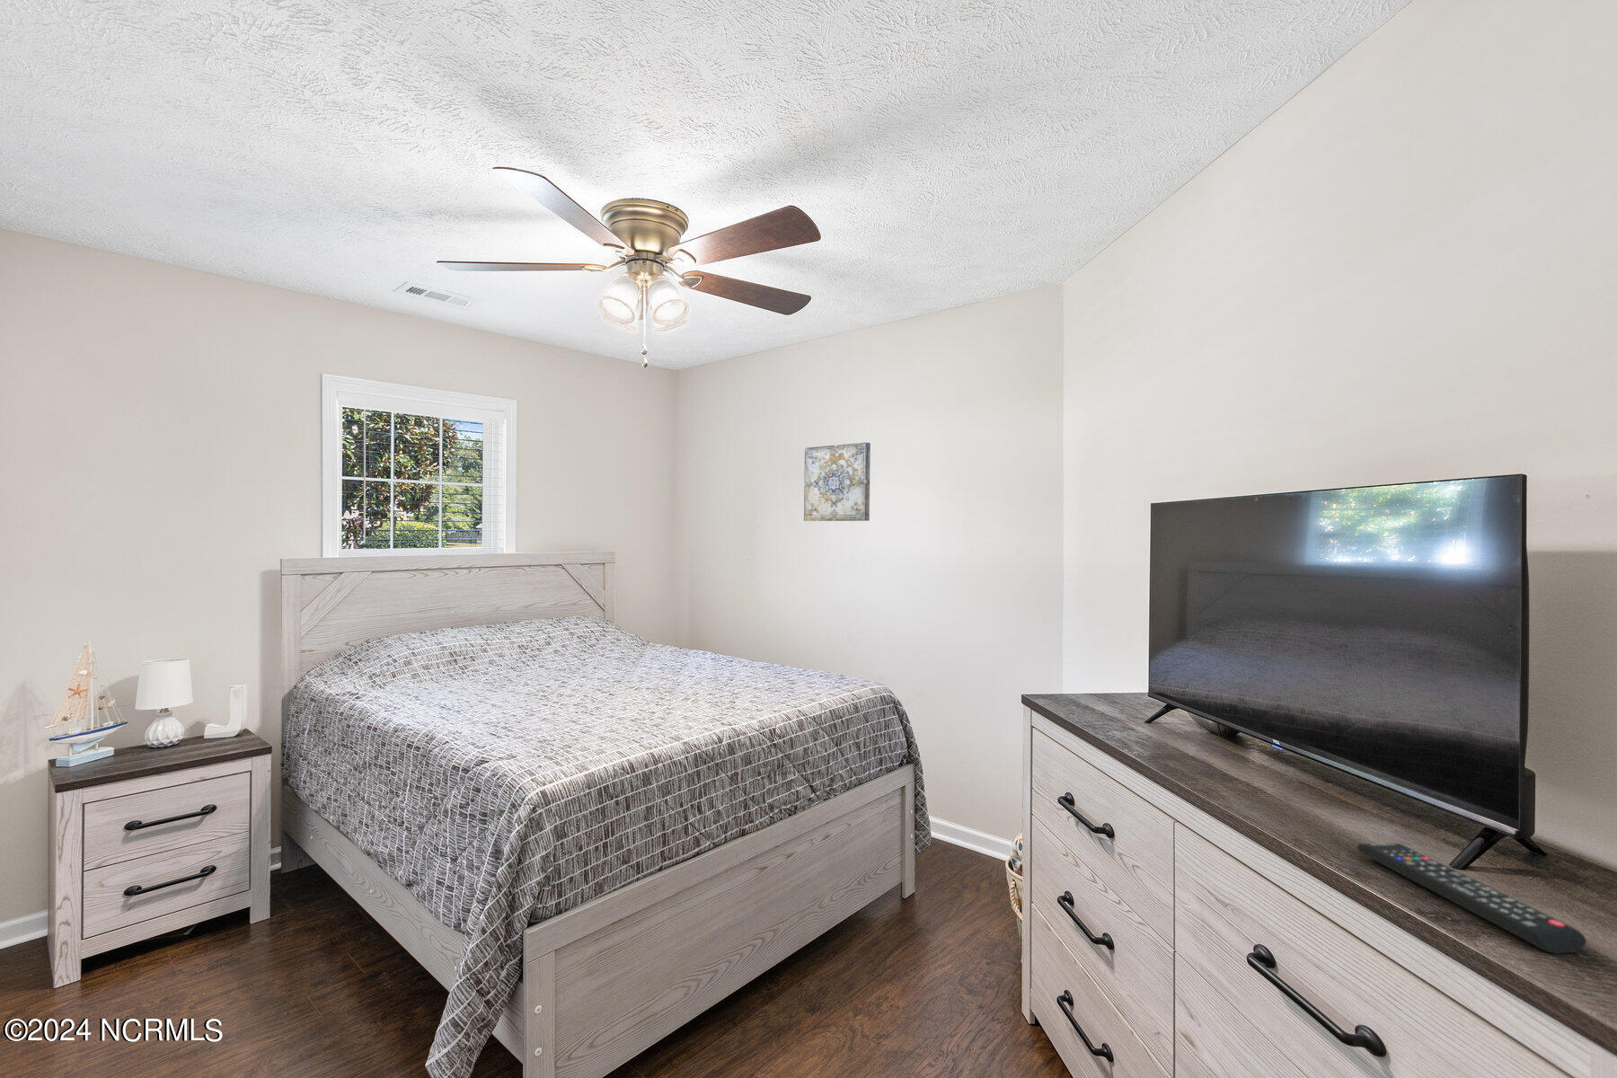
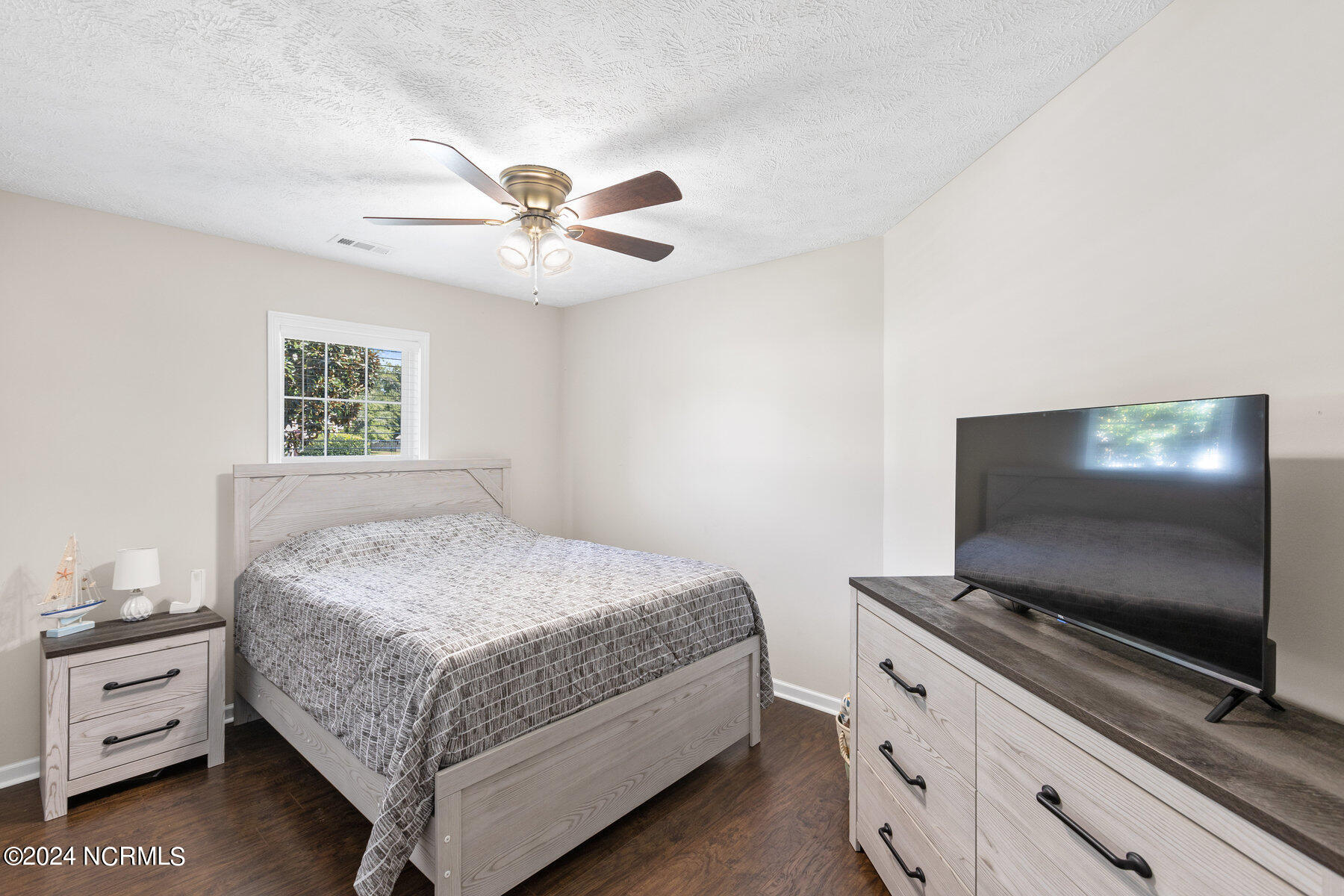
- wall art (835, 482)
- remote control (1456, 889)
